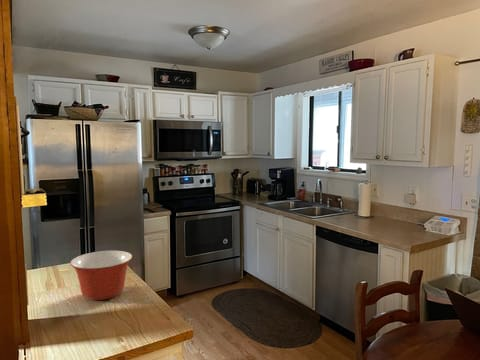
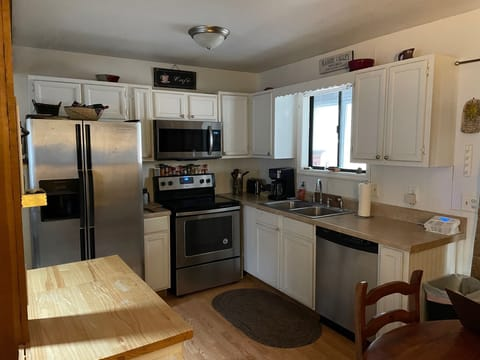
- mixing bowl (102, 276)
